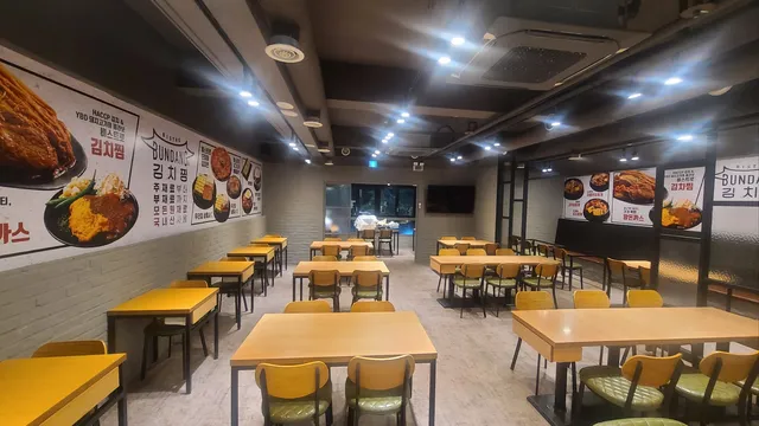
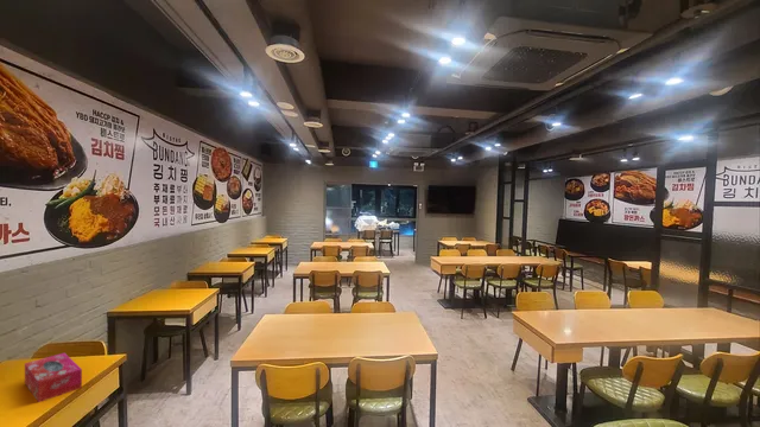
+ tissue box (52, 375)
